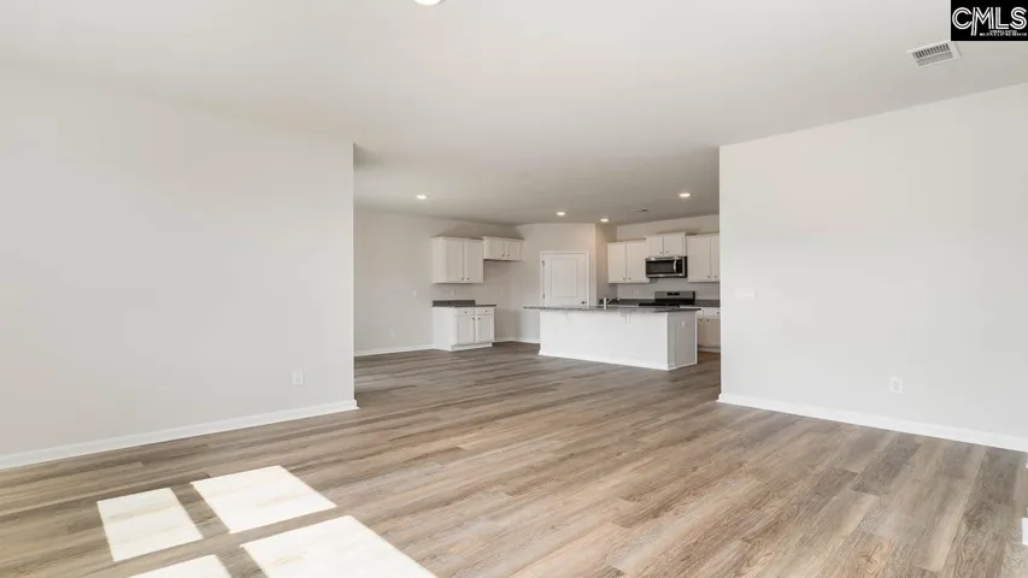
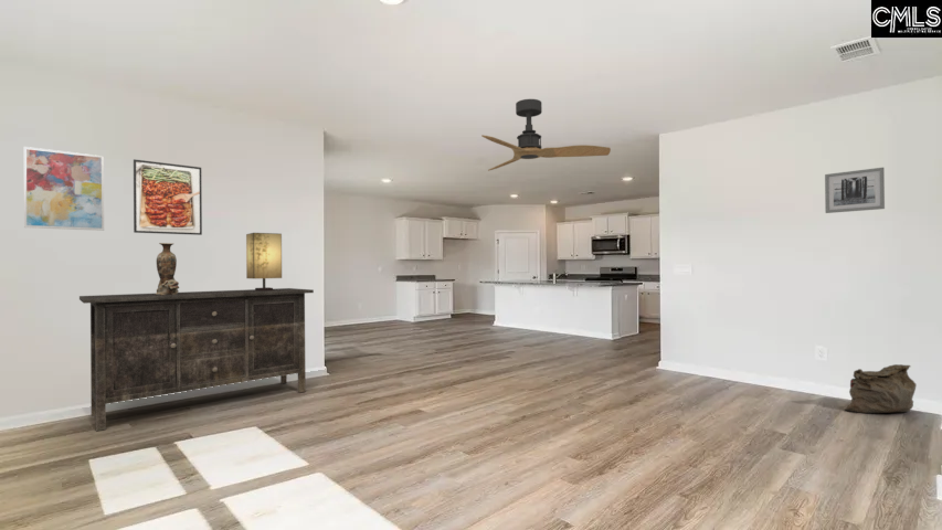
+ bag (880, 388)
+ vase with dog figurine (168, 268)
+ table lamp (264, 262)
+ sideboard (207, 347)
+ wall art (65, 190)
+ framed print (169, 198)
+ ceiling fan (538, 134)
+ wall art (854, 191)
